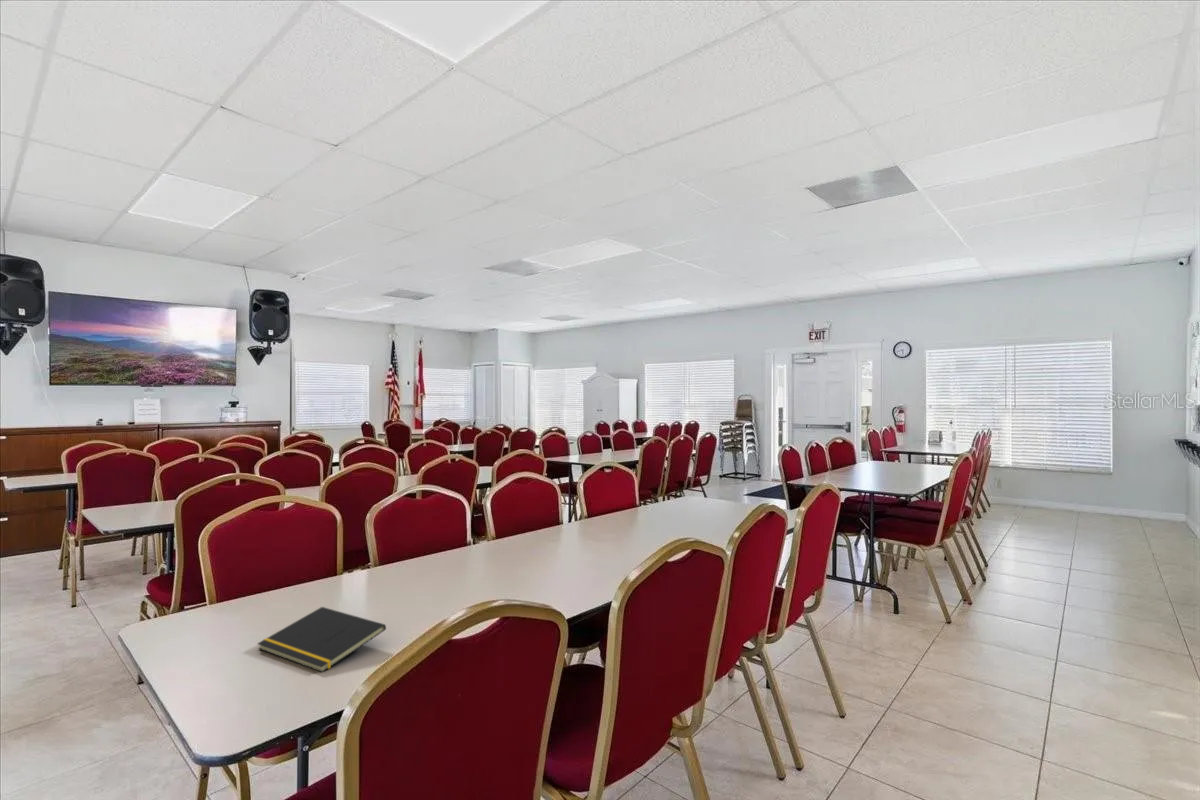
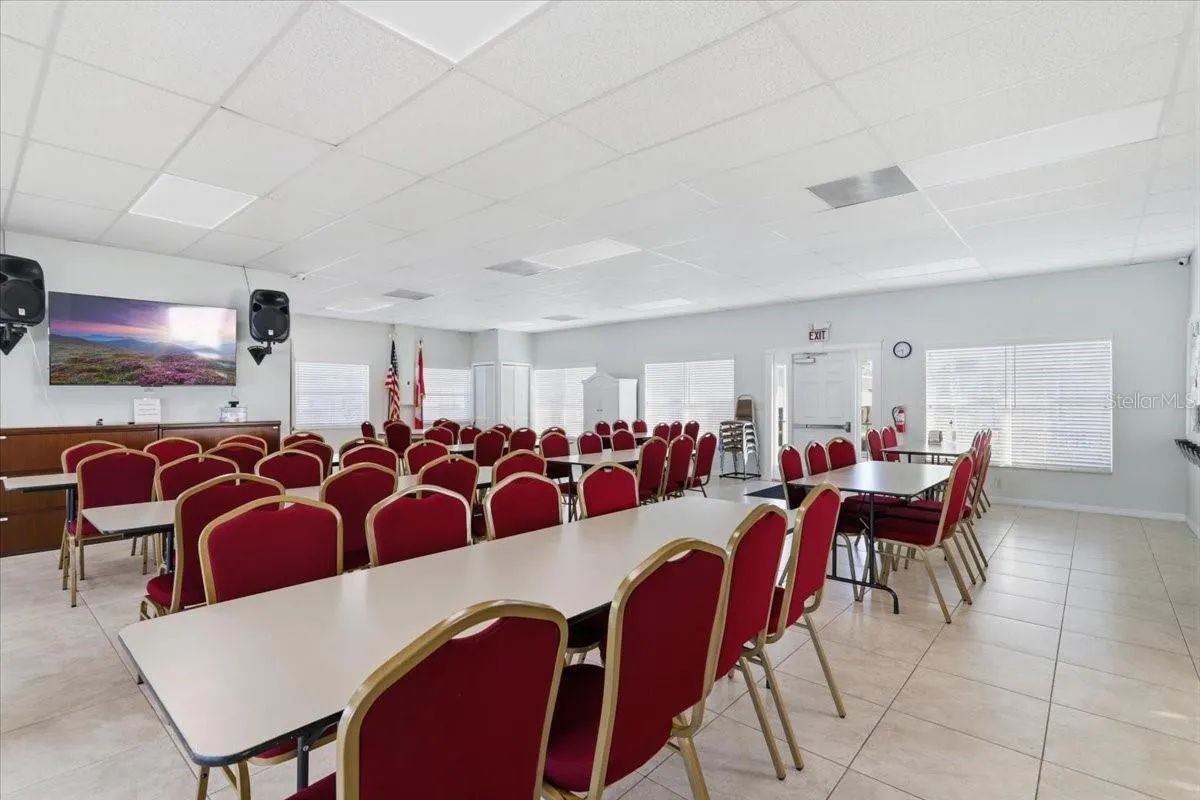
- notepad (322, 636)
